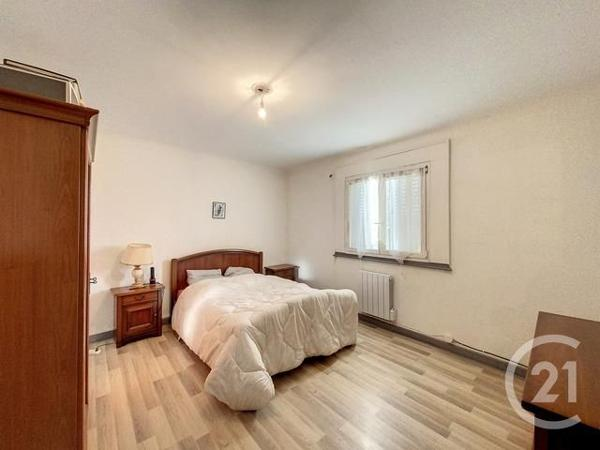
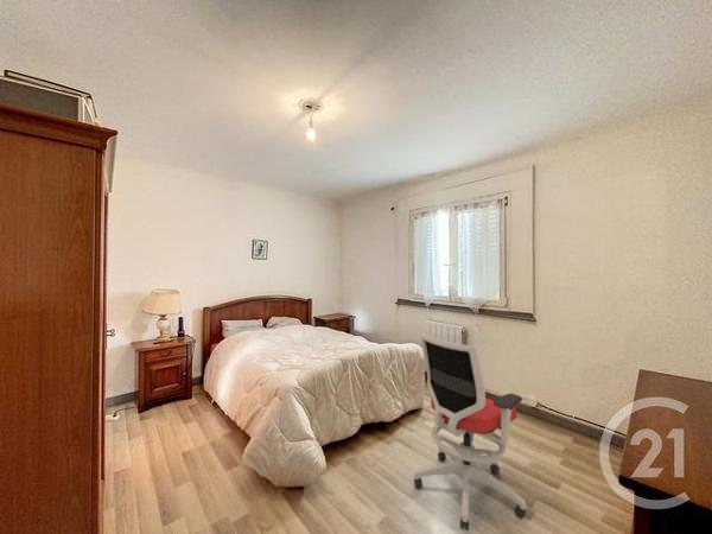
+ office chair (469, 411)
